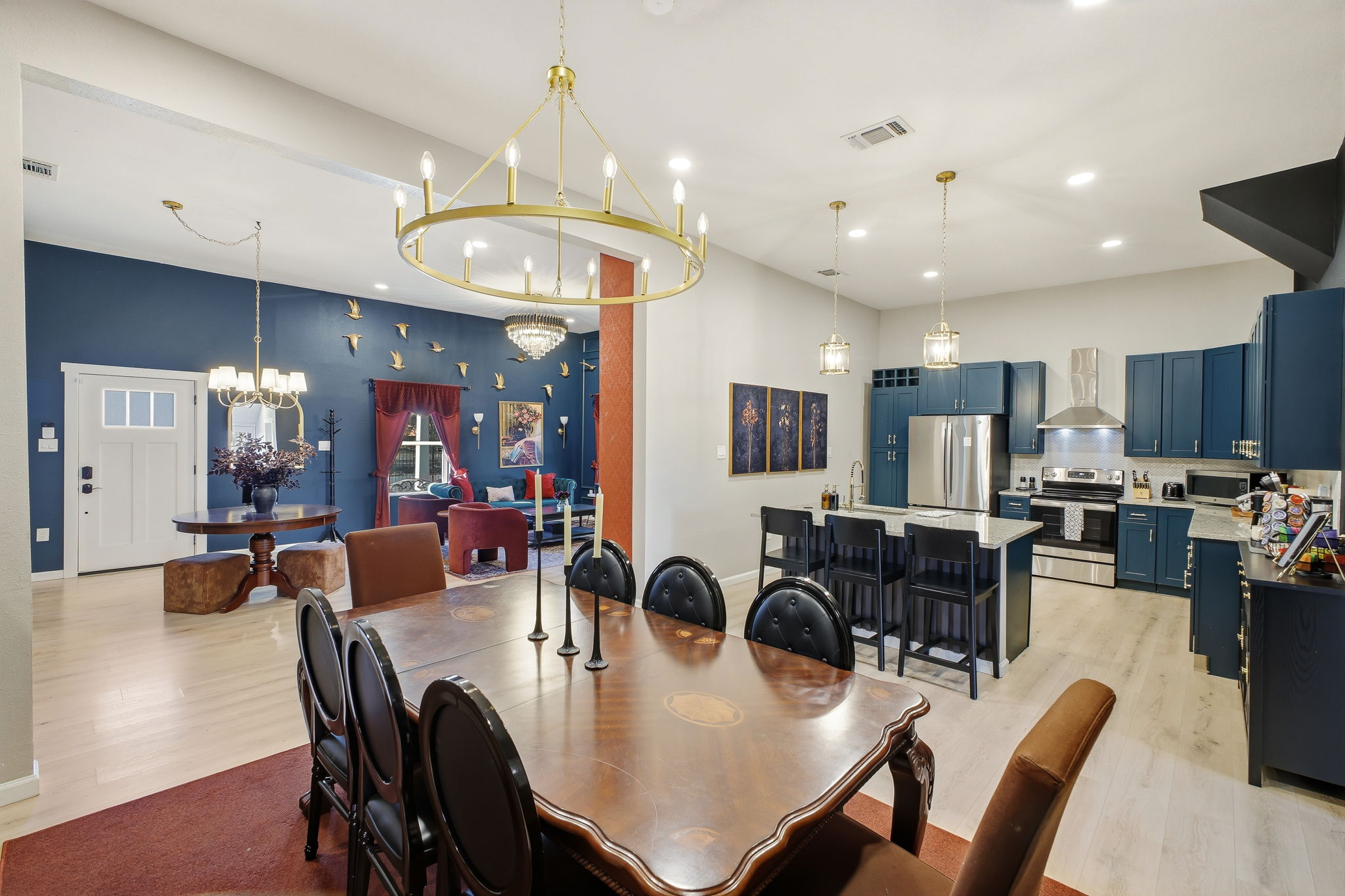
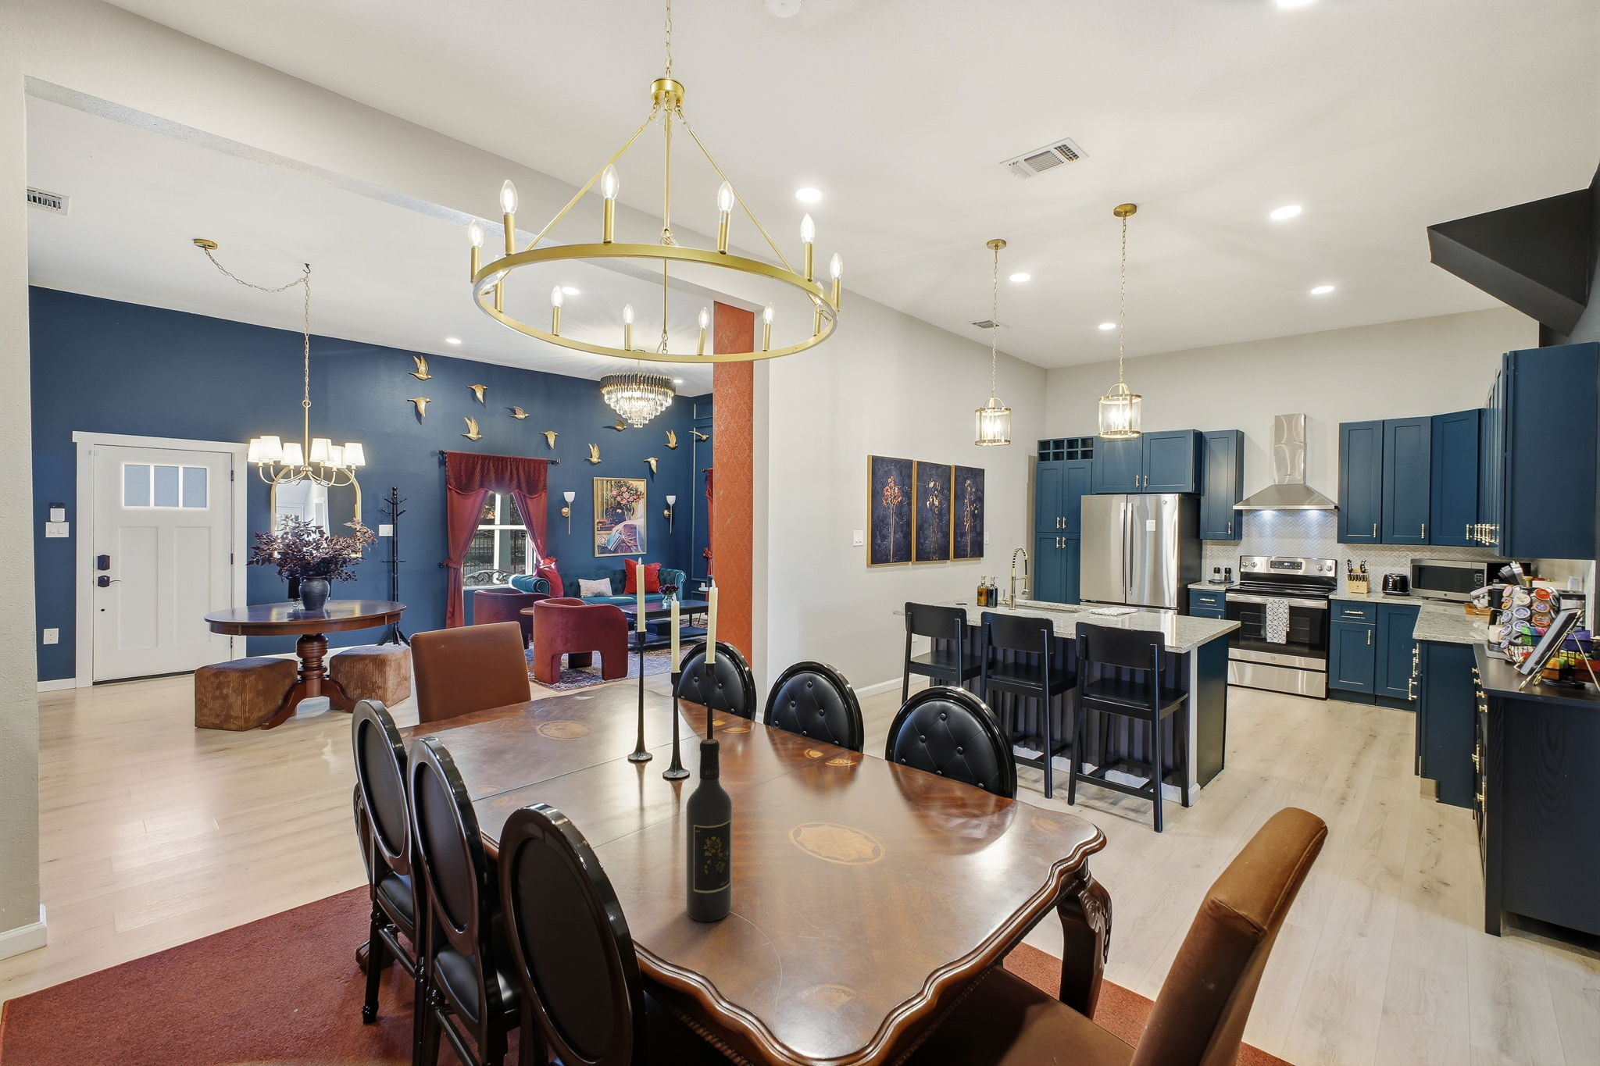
+ wine bottle (709, 826)
